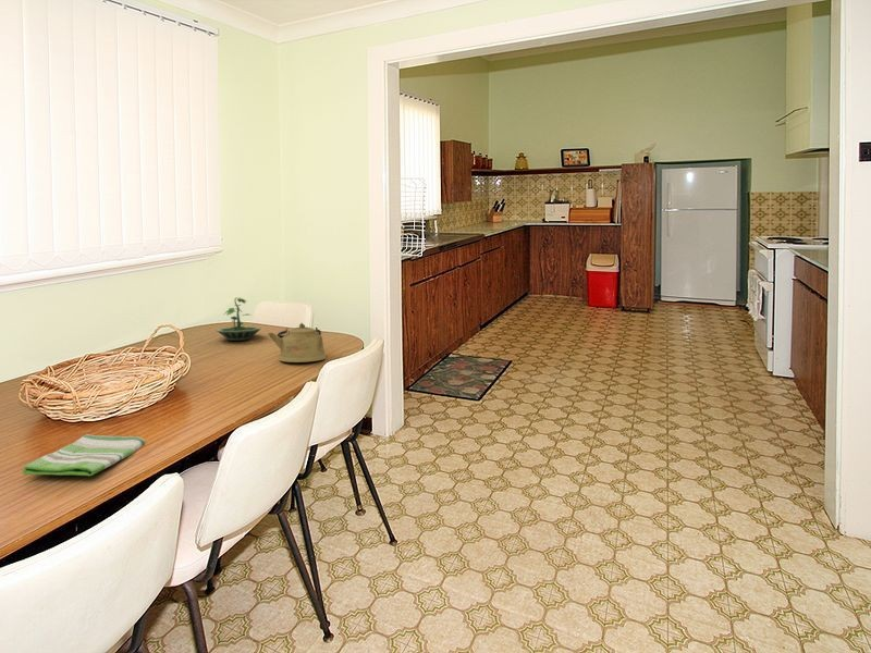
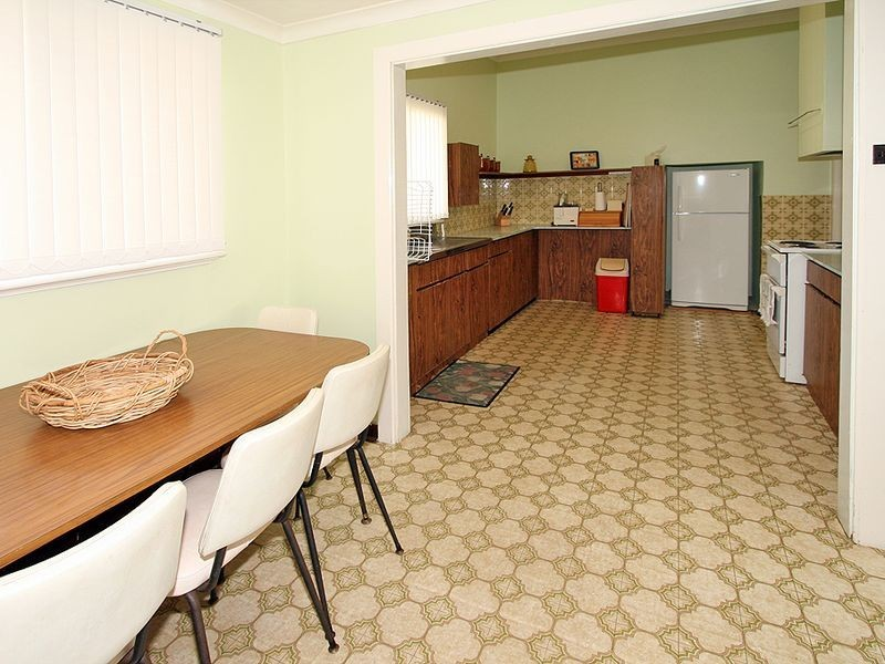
- terrarium (237, 305)
- kettle (296, 341)
- dish towel (88, 453)
